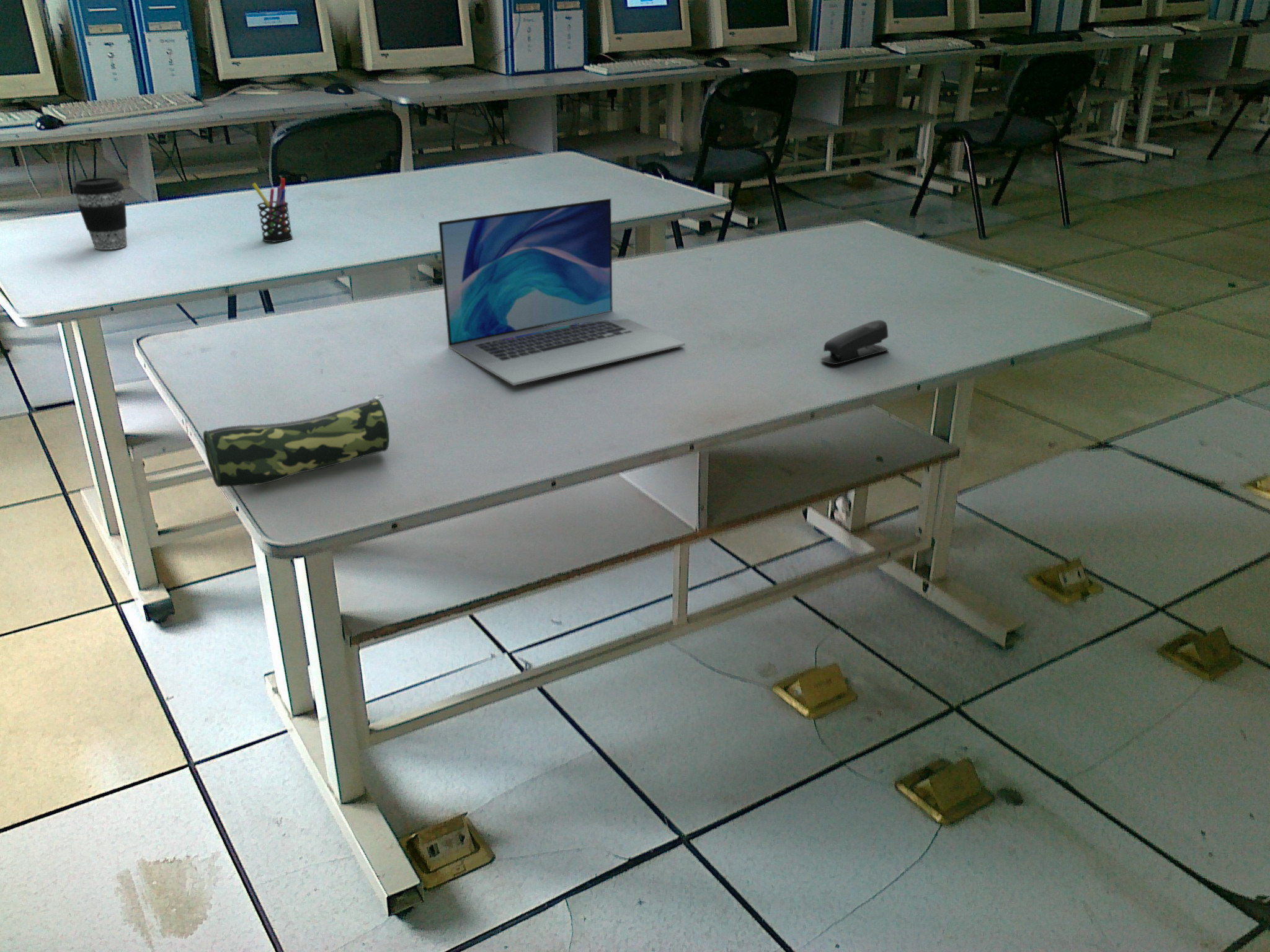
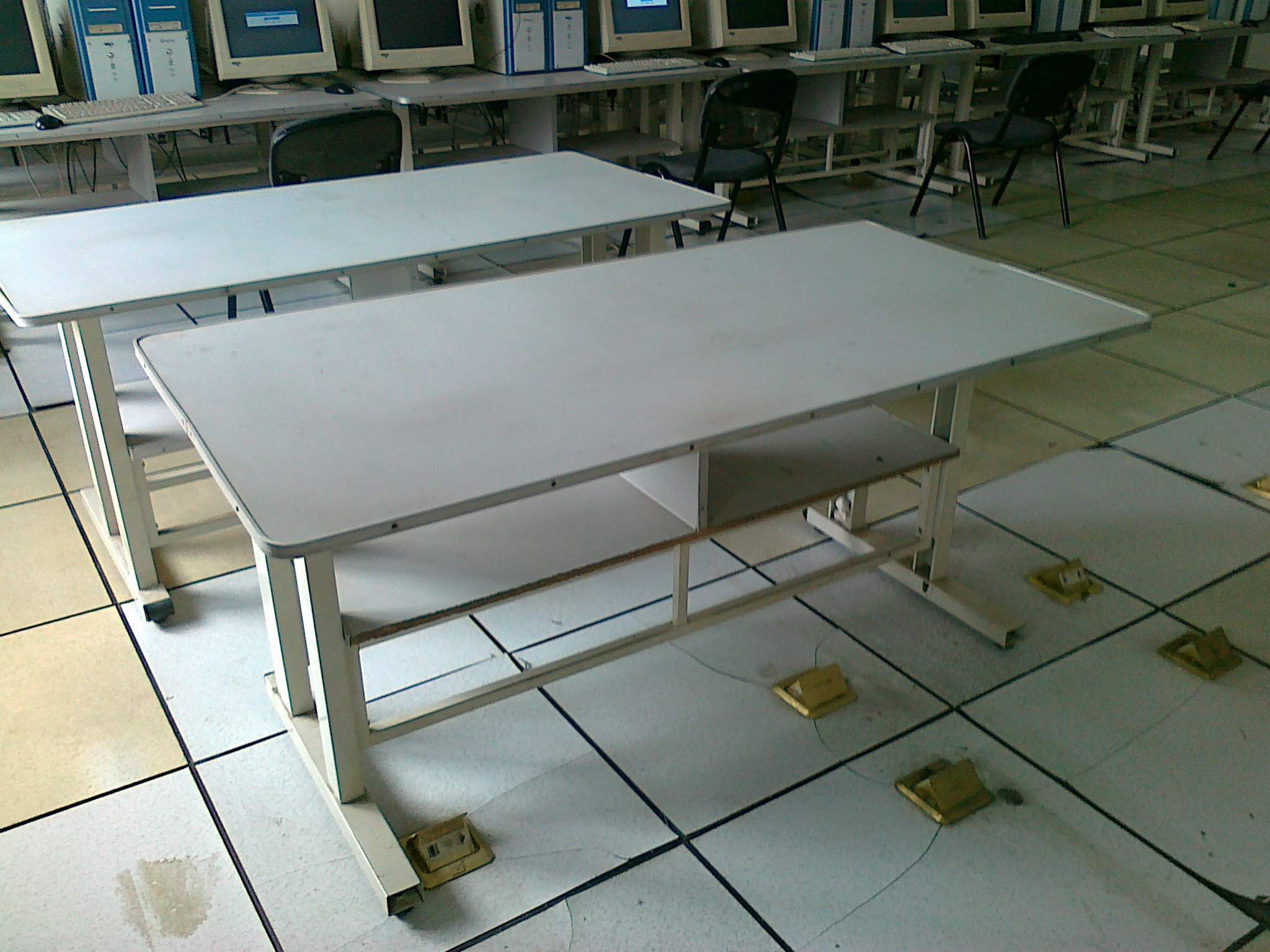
- pen holder (277, 208)
- coffee cup (104, 214)
- stapler (856, 341)
- laptop (565, 285)
- pencil case (303, 442)
